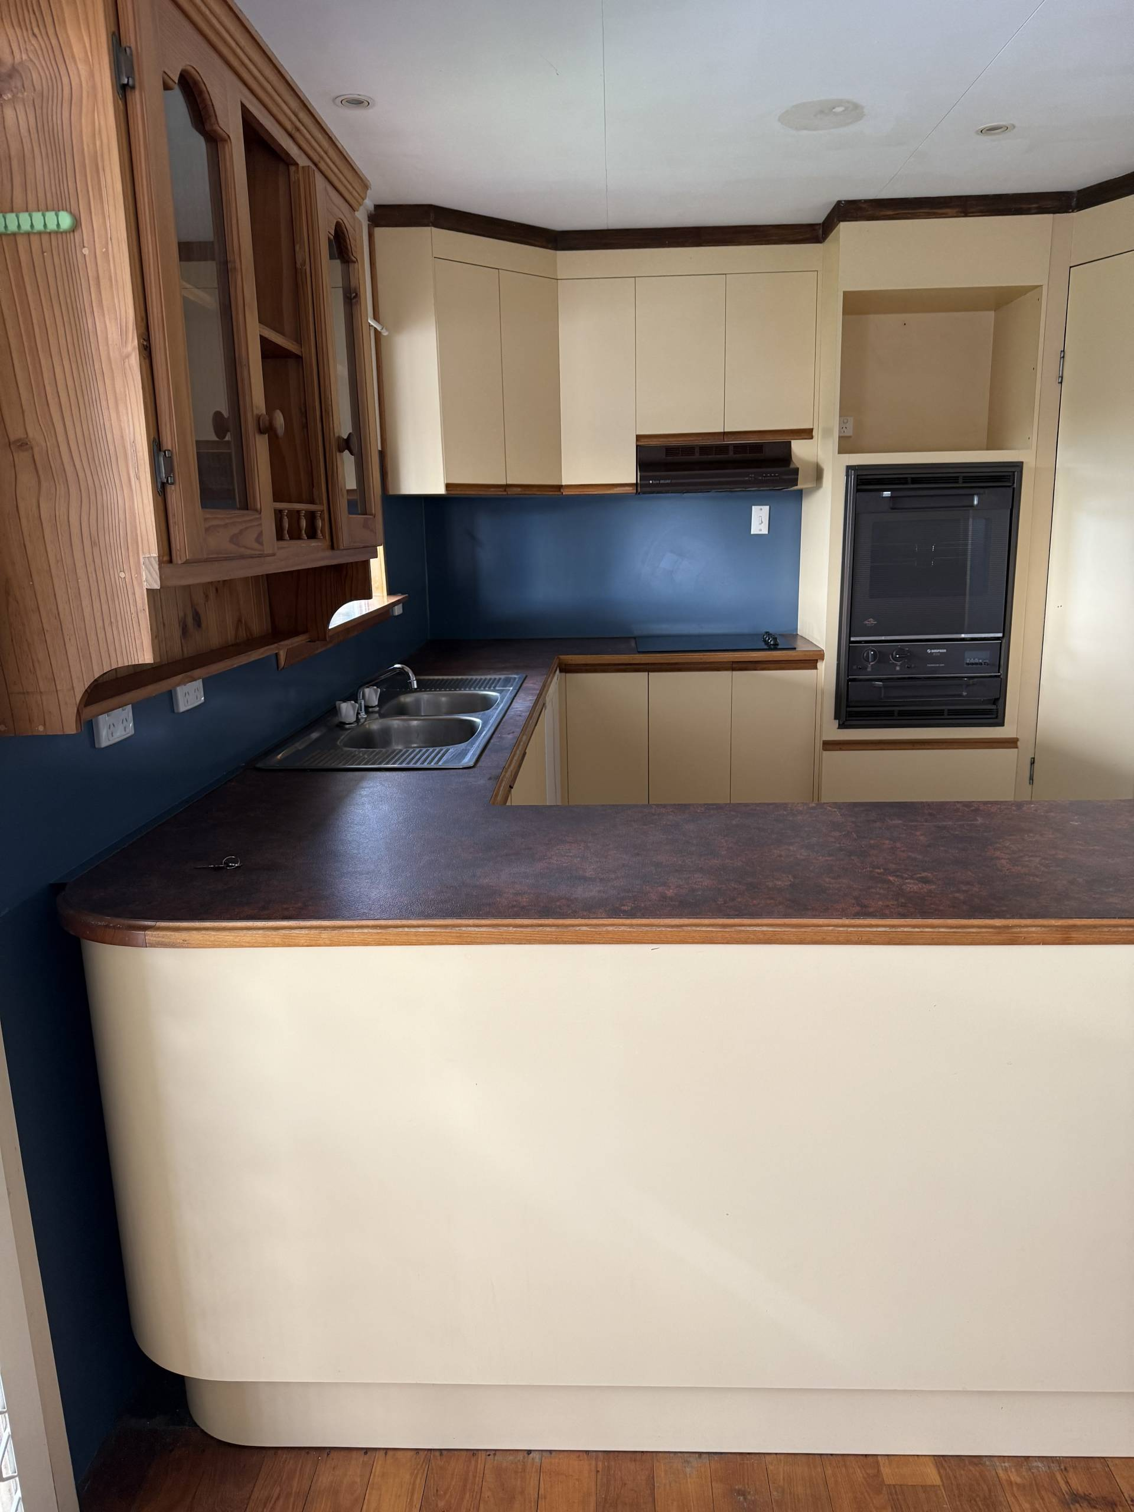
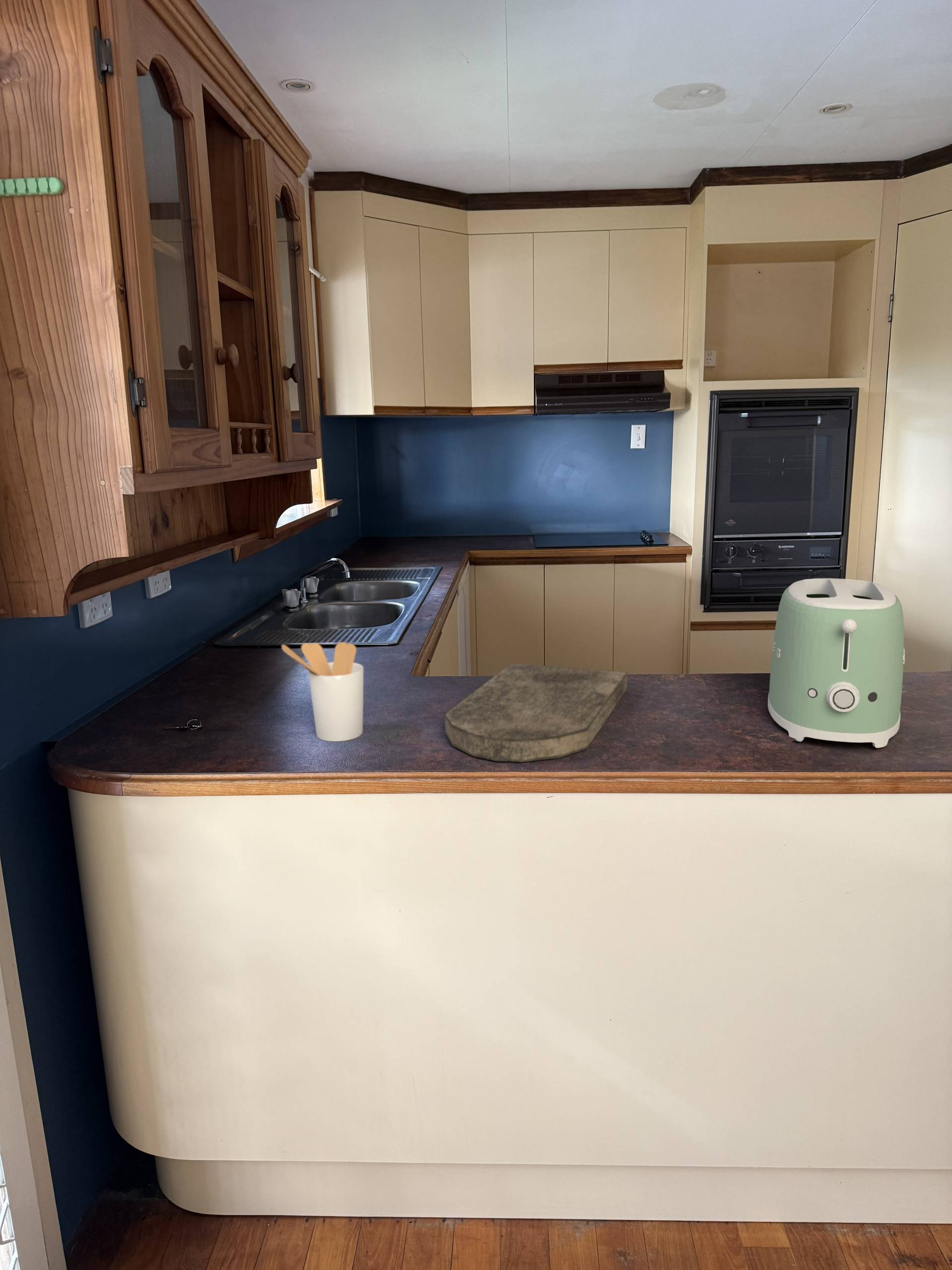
+ toaster (835, 652)
+ cutting board (536, 708)
+ utensil holder (323, 688)
